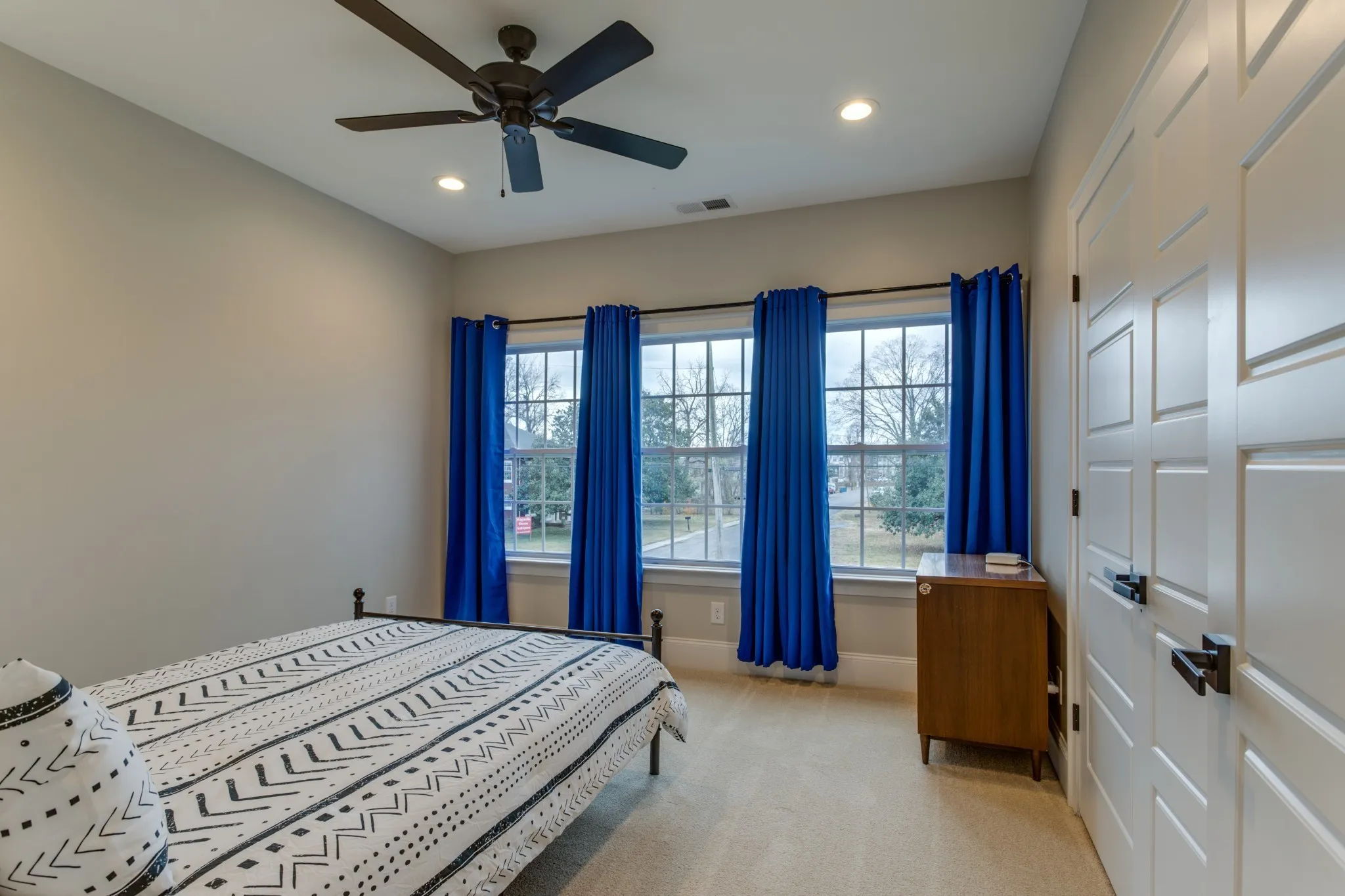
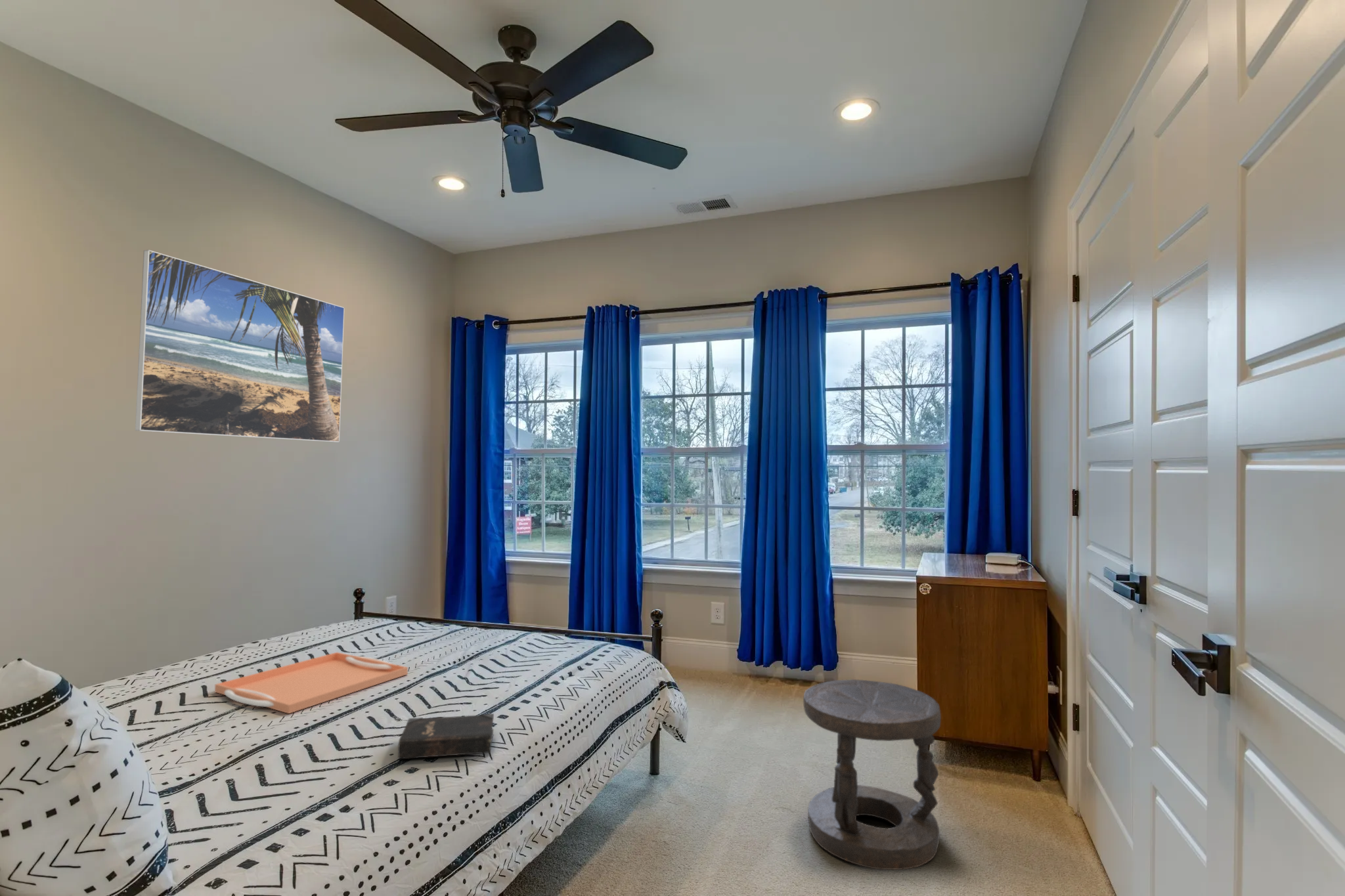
+ stool (856, 771)
+ hardback book (448, 736)
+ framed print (255, 360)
+ serving tray (316, 679)
